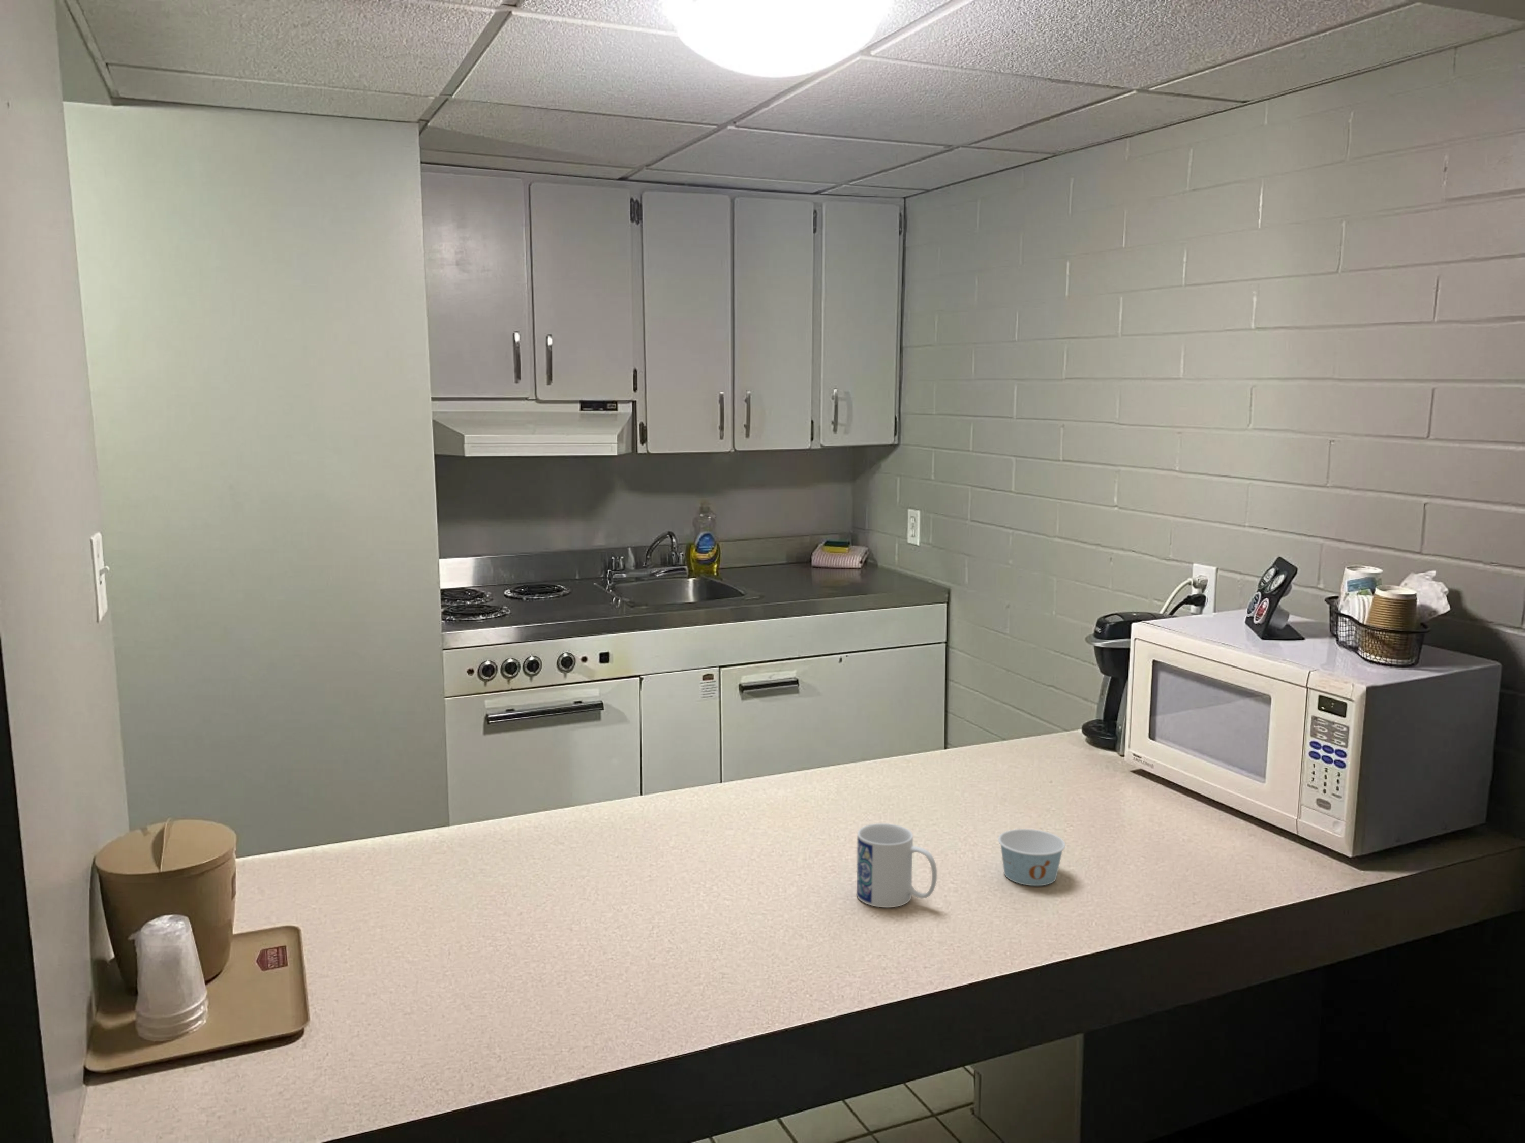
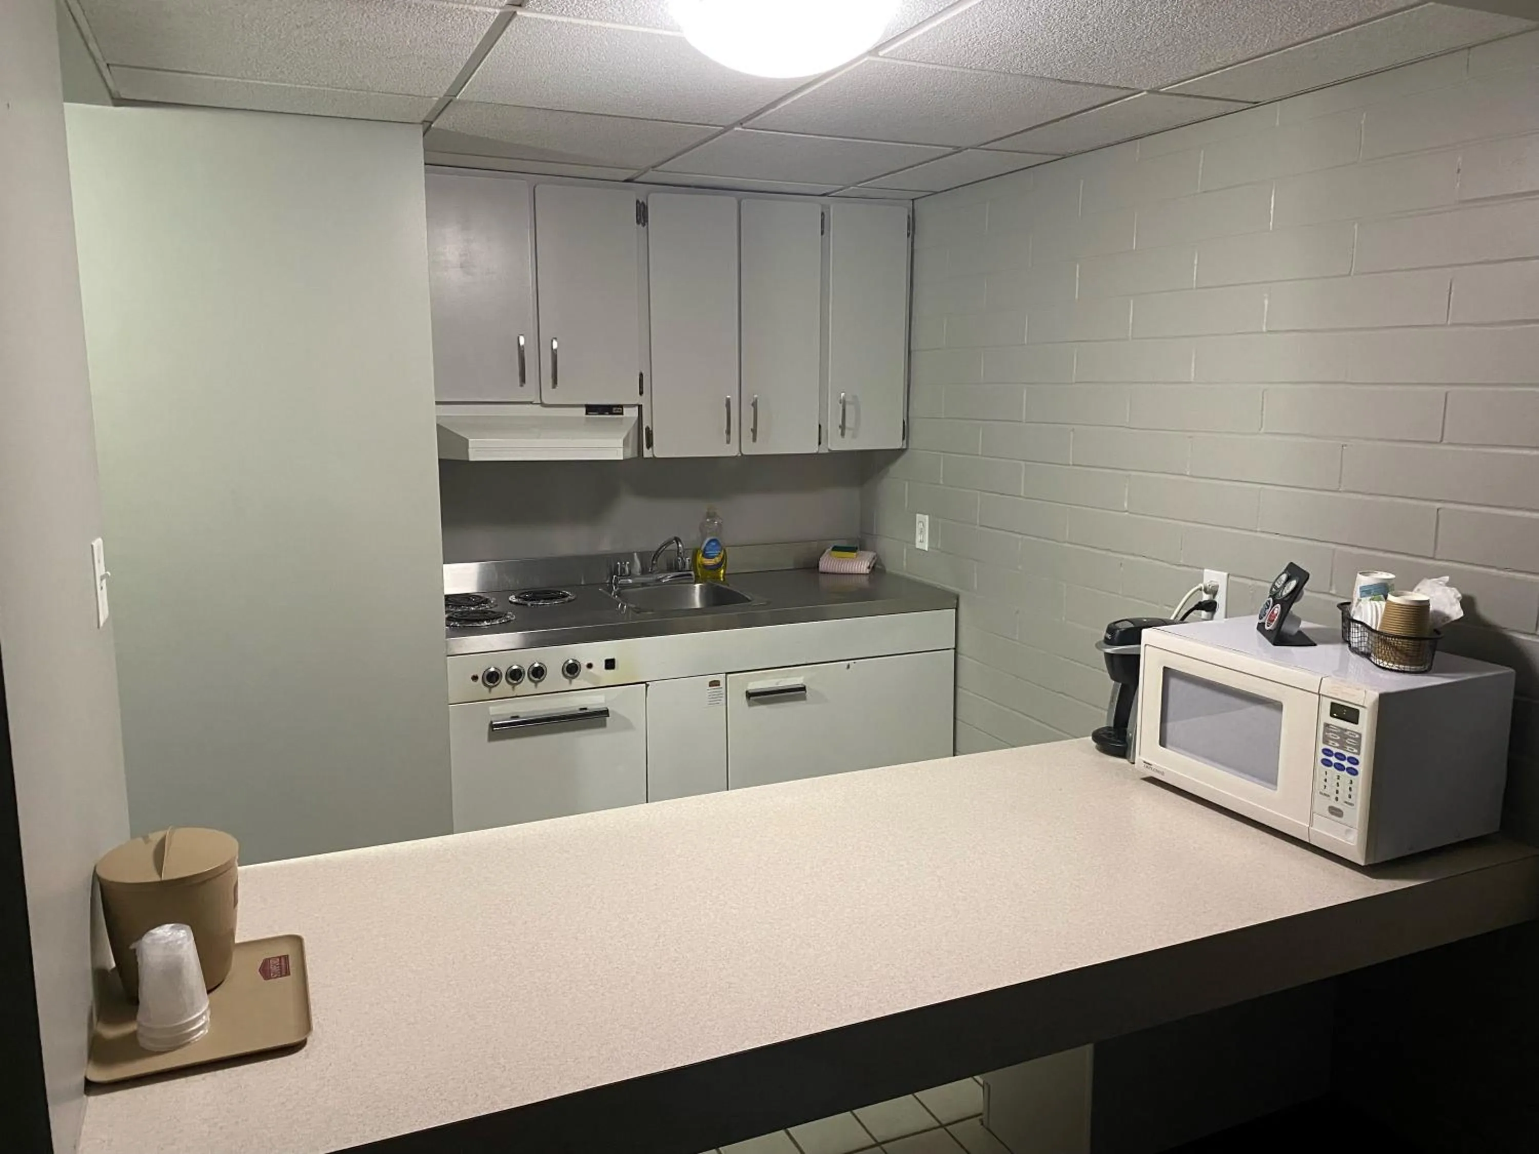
- paper cup (1031, 858)
- mug (897, 867)
